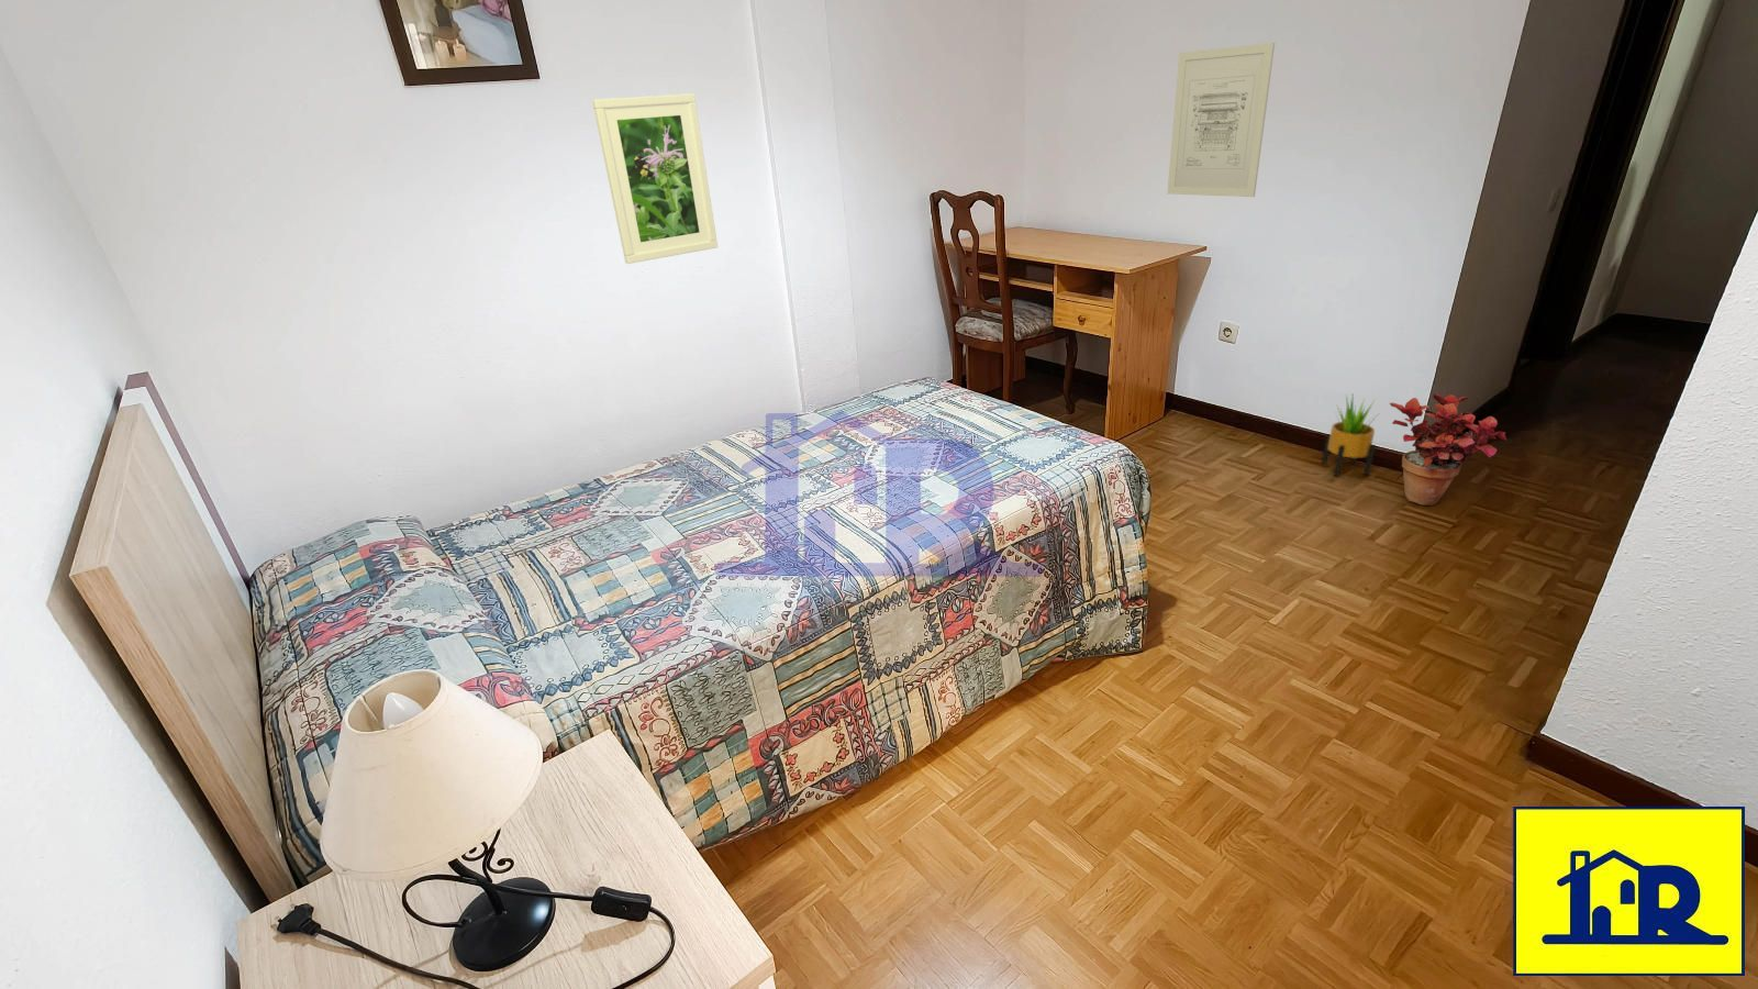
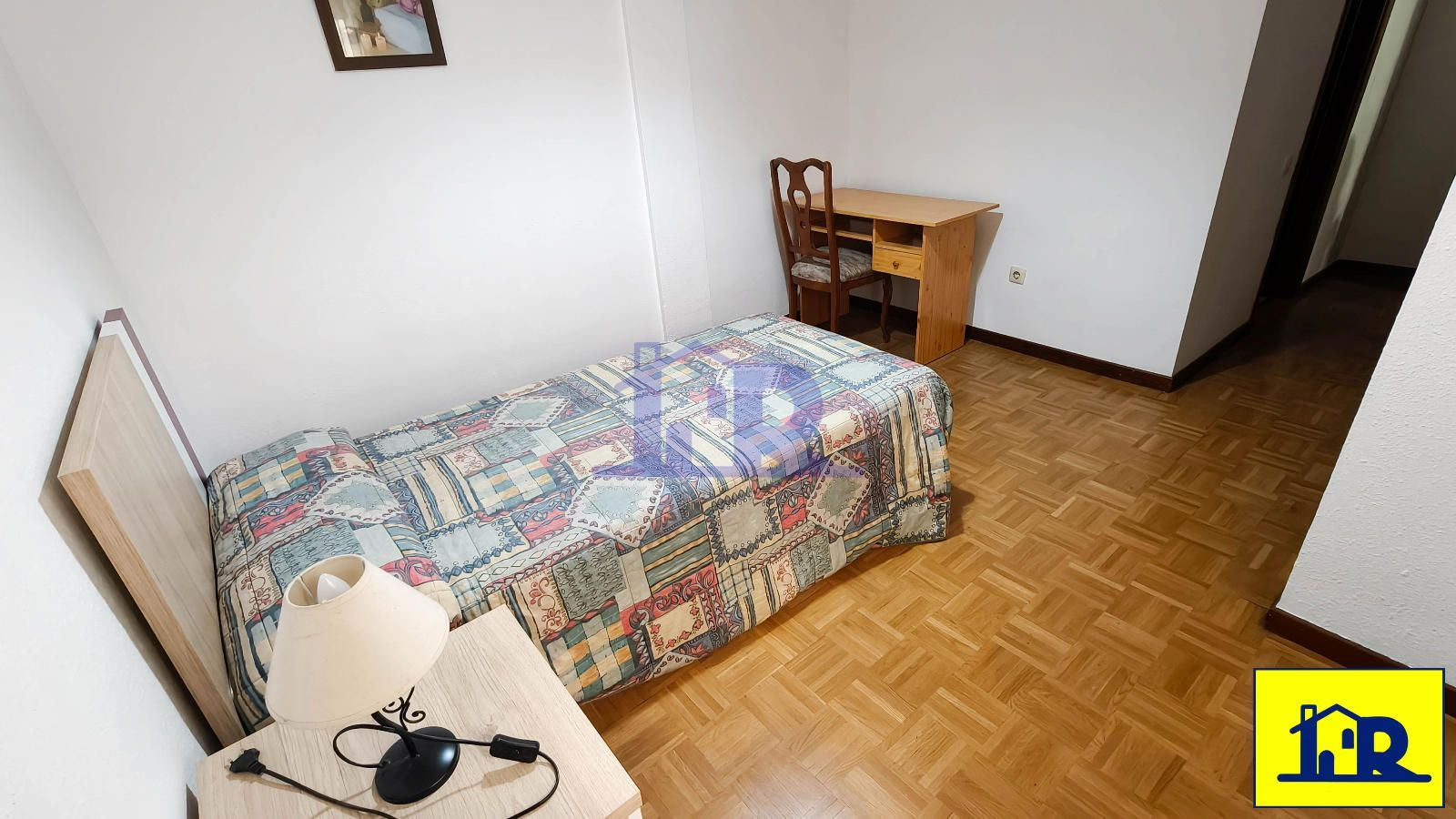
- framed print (659, 179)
- wall art (1216, 124)
- potted plant (1440, 453)
- potted plant (1351, 434)
